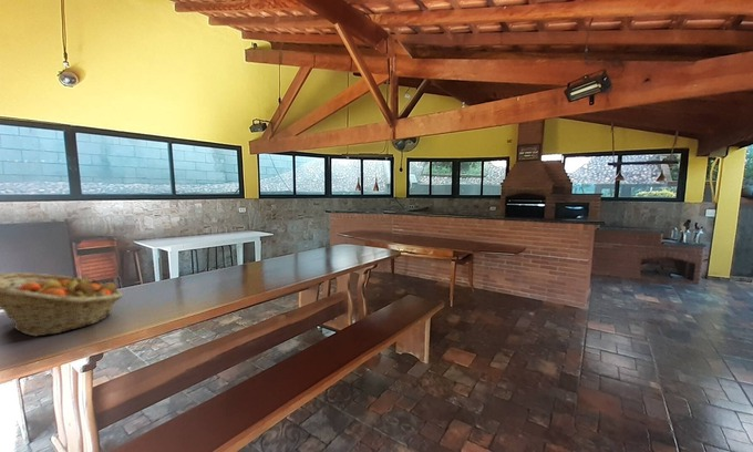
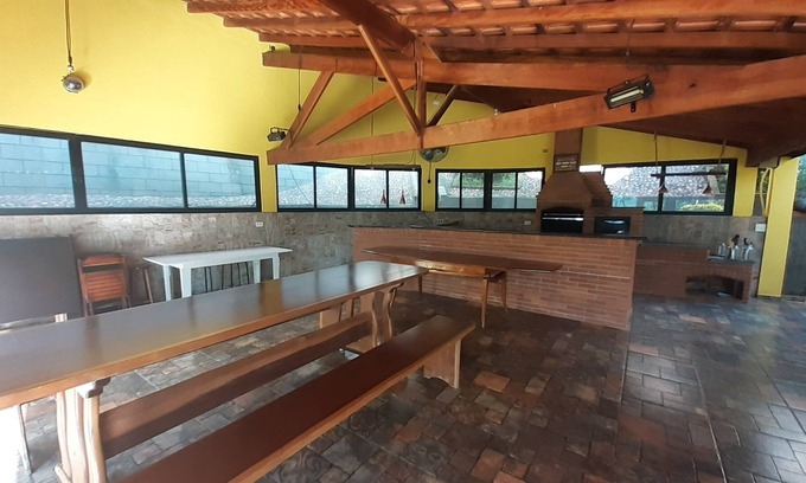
- fruit basket (58, 296)
